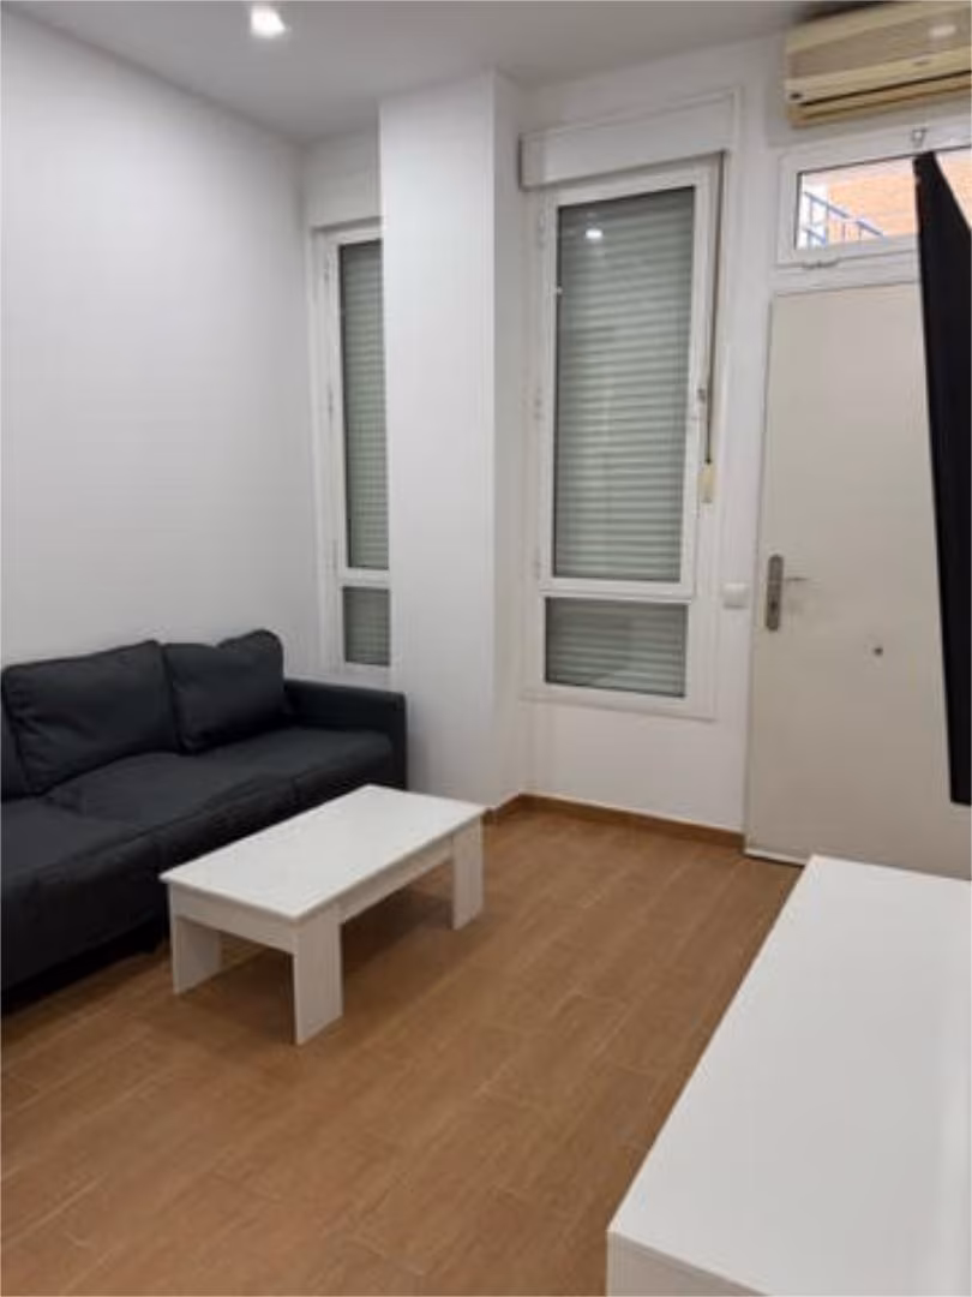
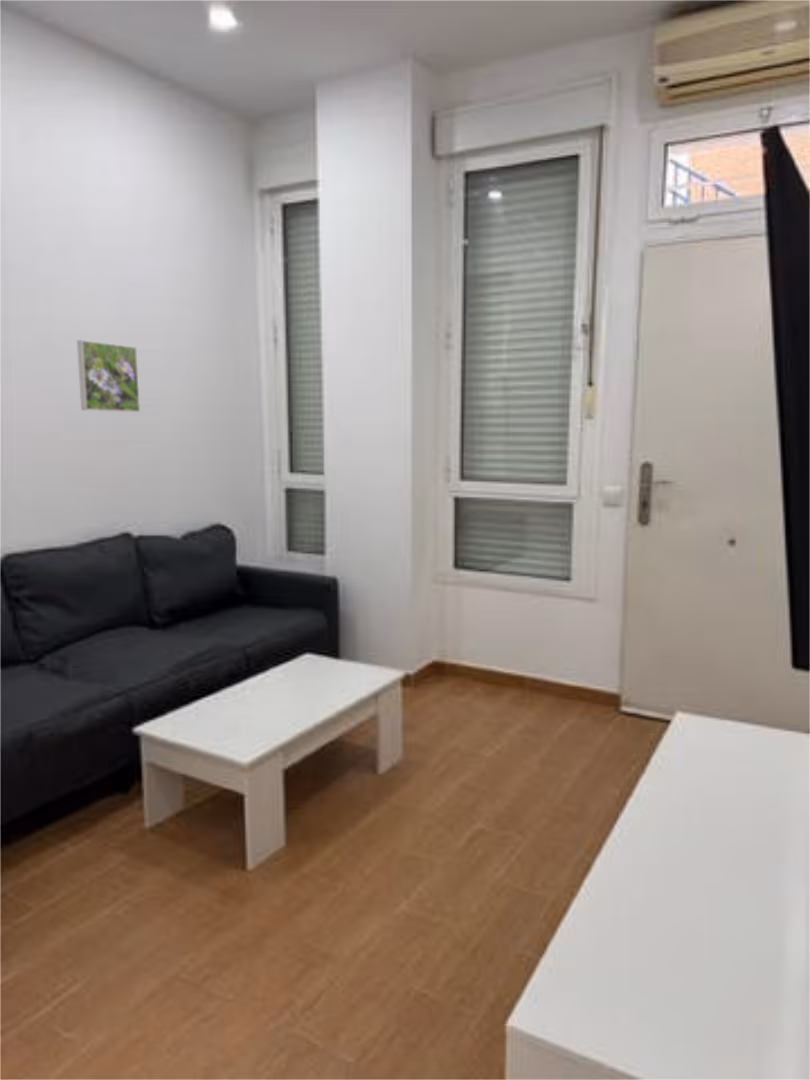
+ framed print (109, 377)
